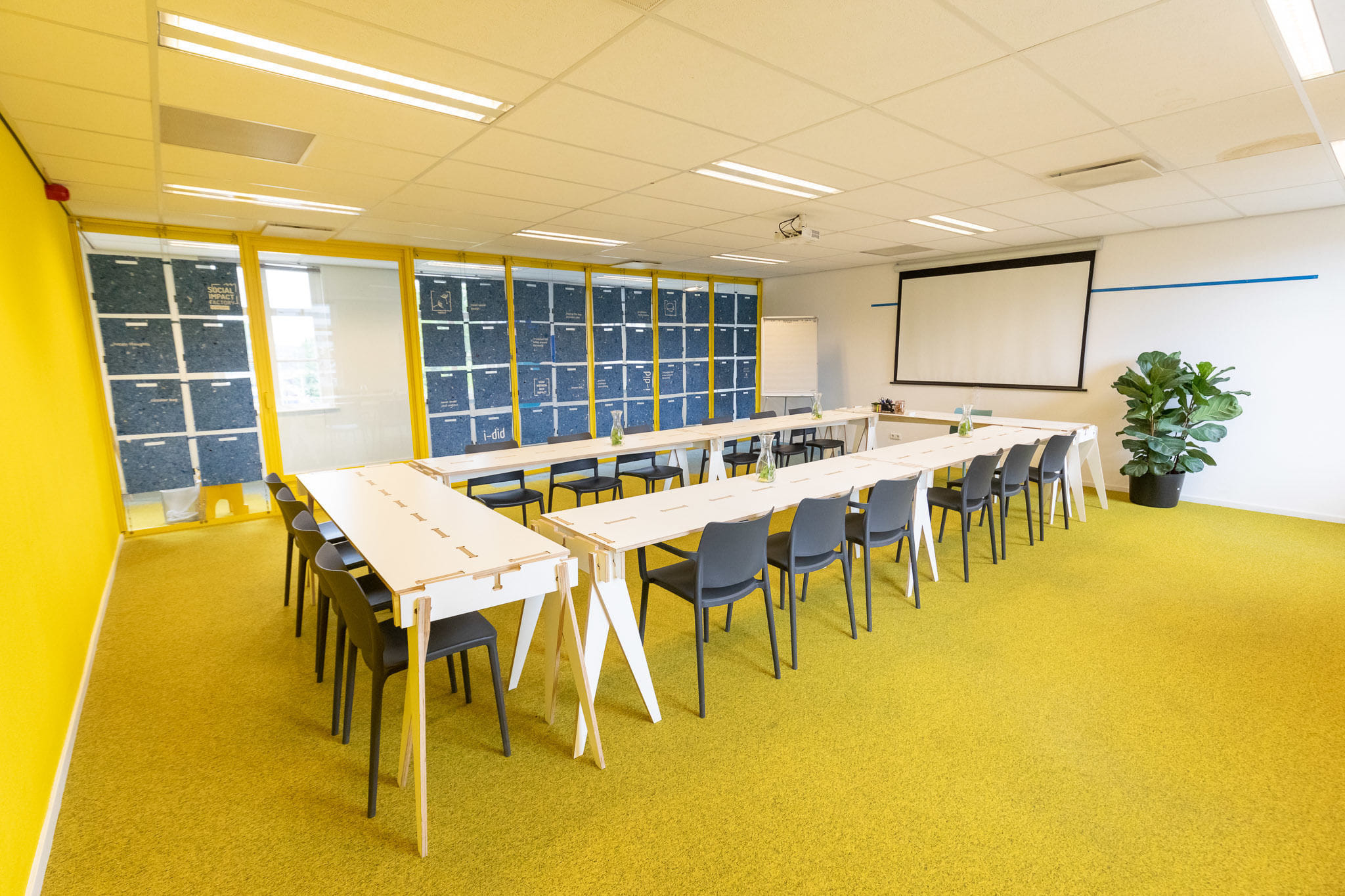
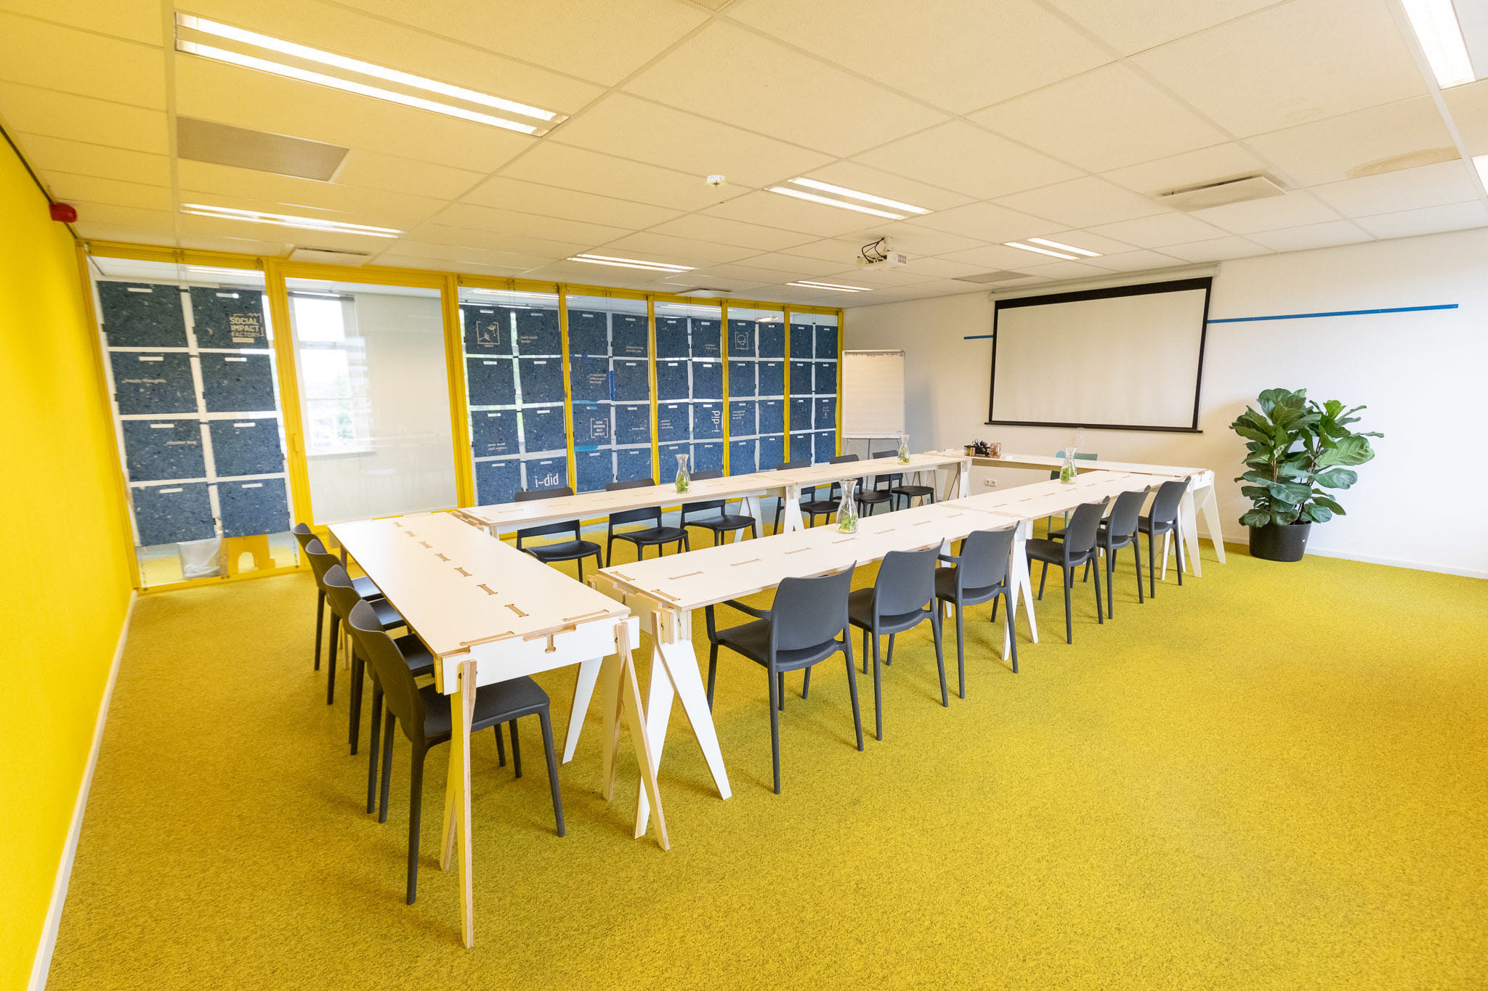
+ smoke detector (715, 180)
